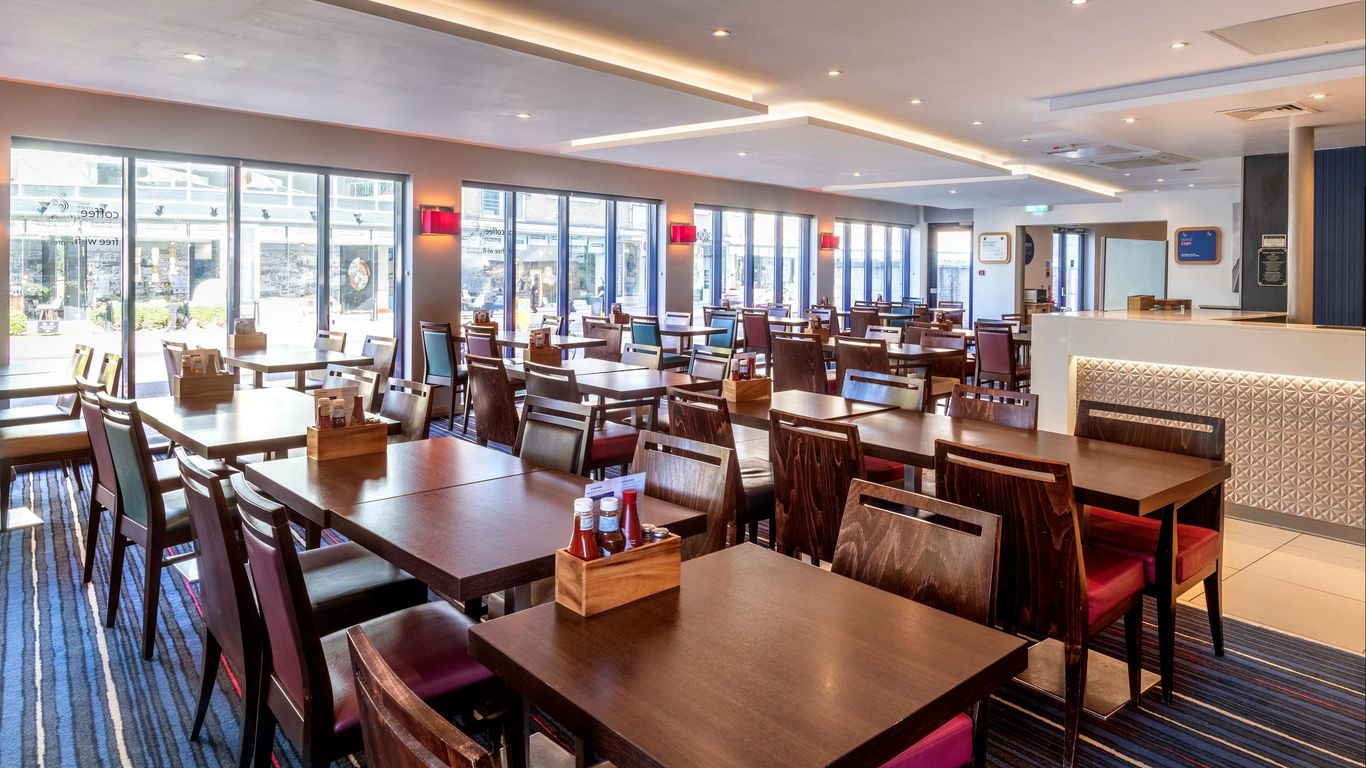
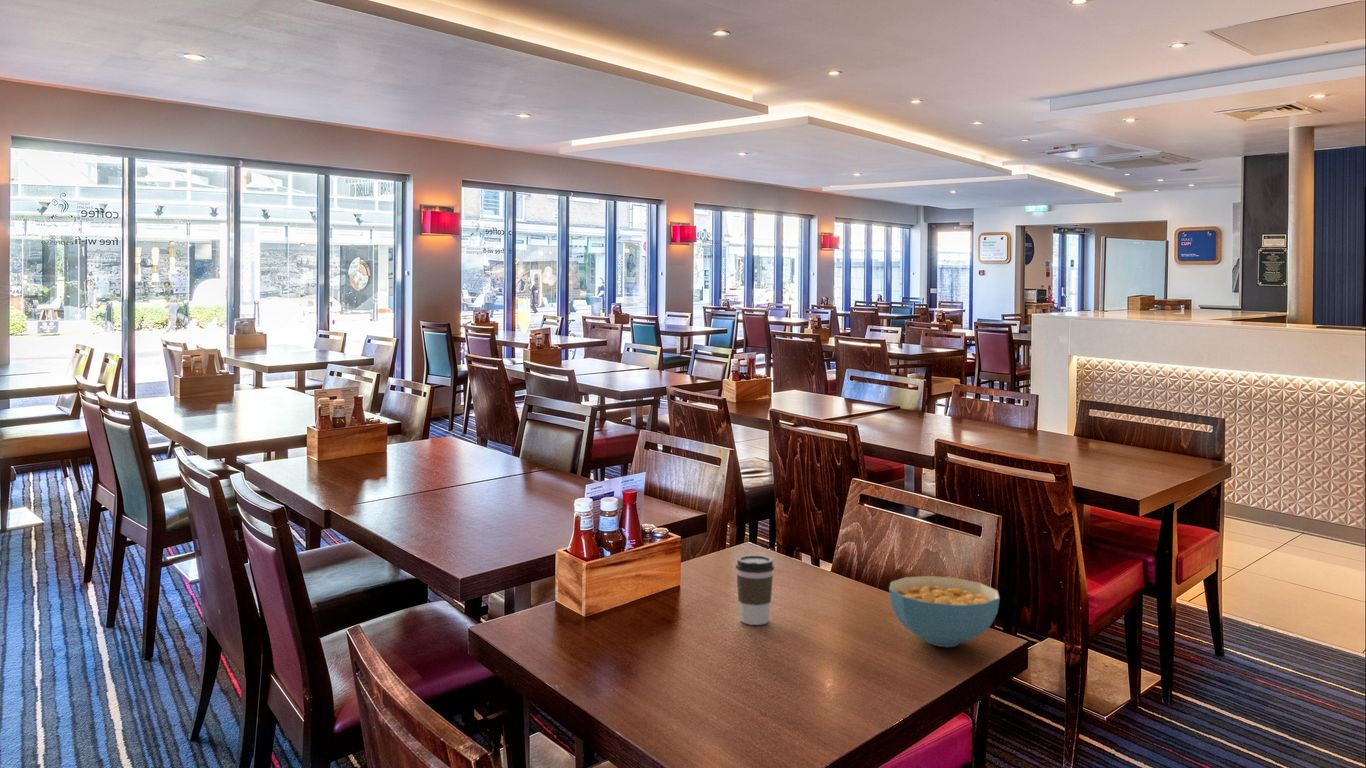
+ coffee cup (754, 589)
+ cereal bowl (942, 615)
